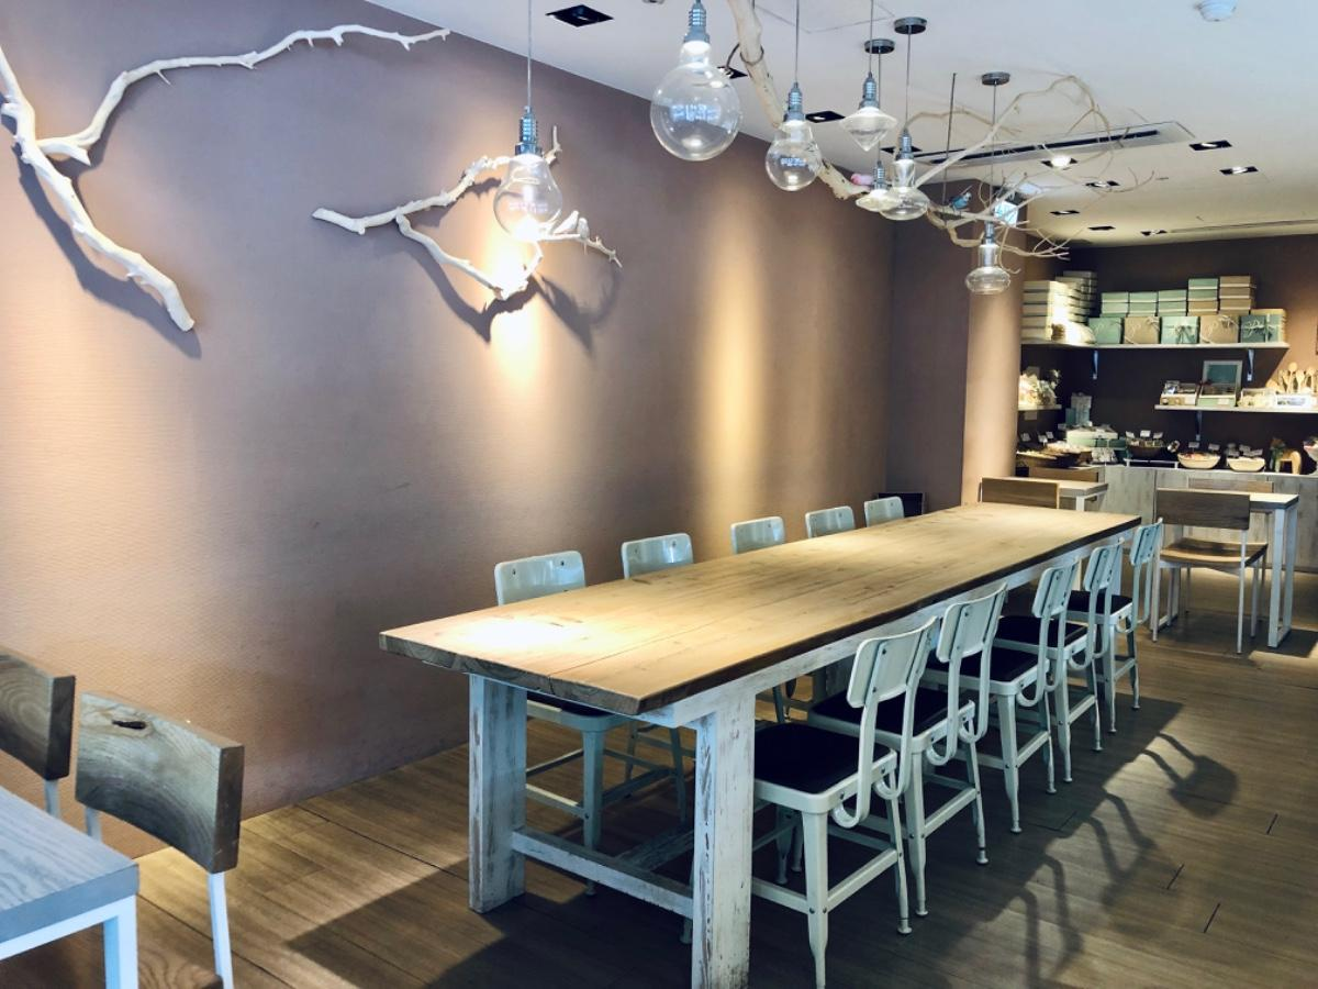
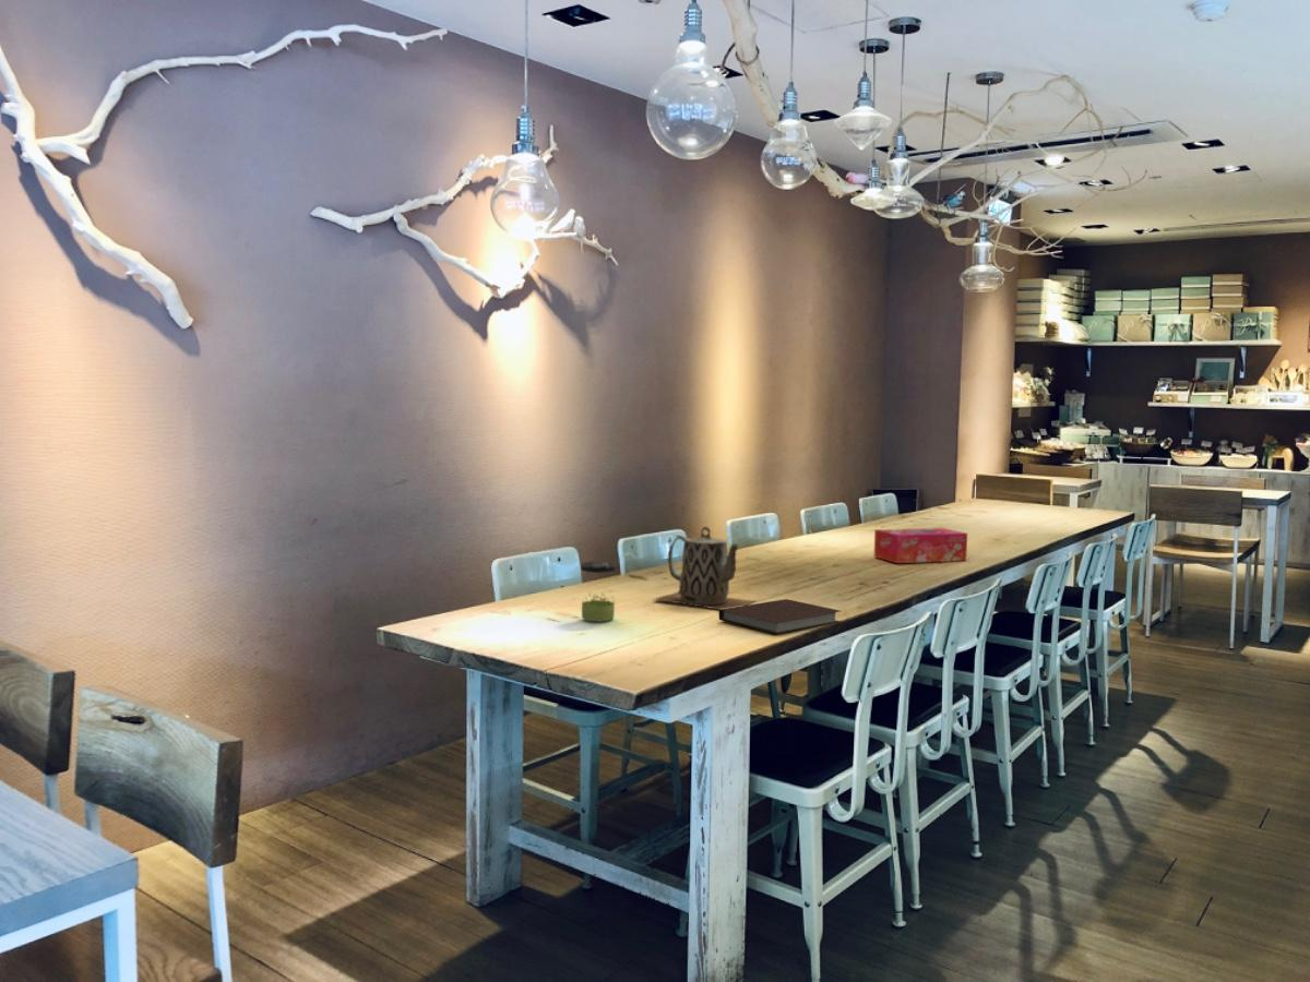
+ notebook (779, 615)
+ tissue box (920, 544)
+ jar (595, 595)
+ teapot (705, 563)
